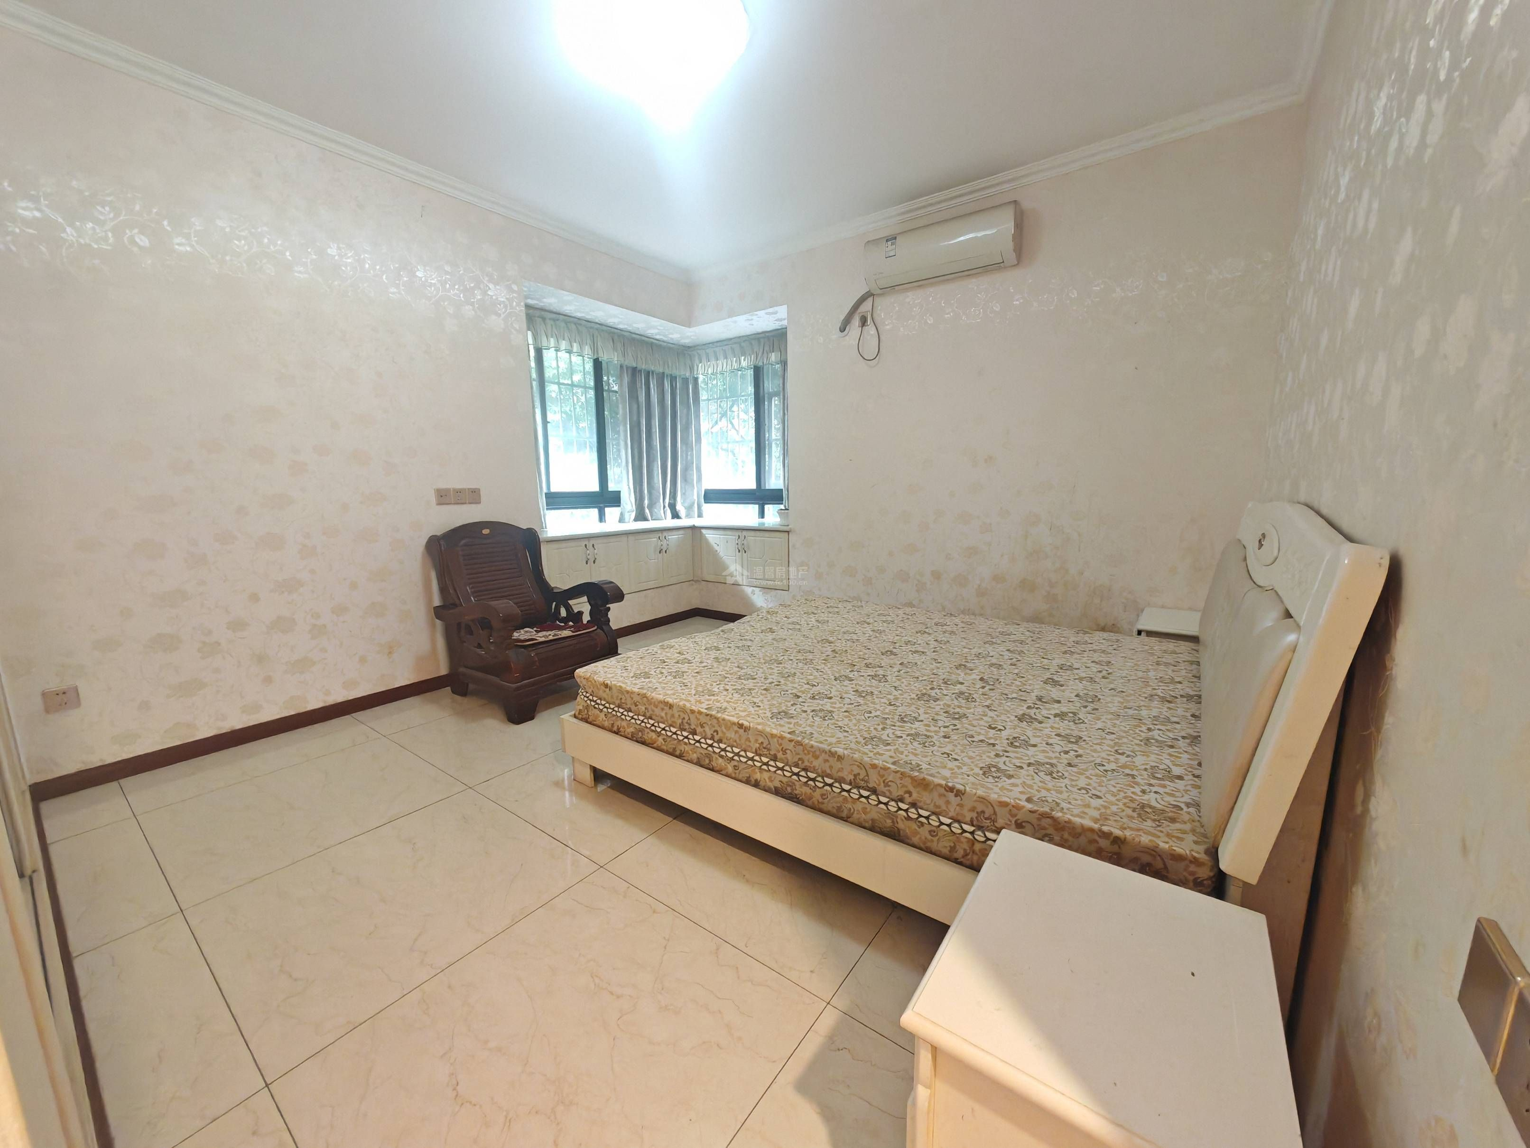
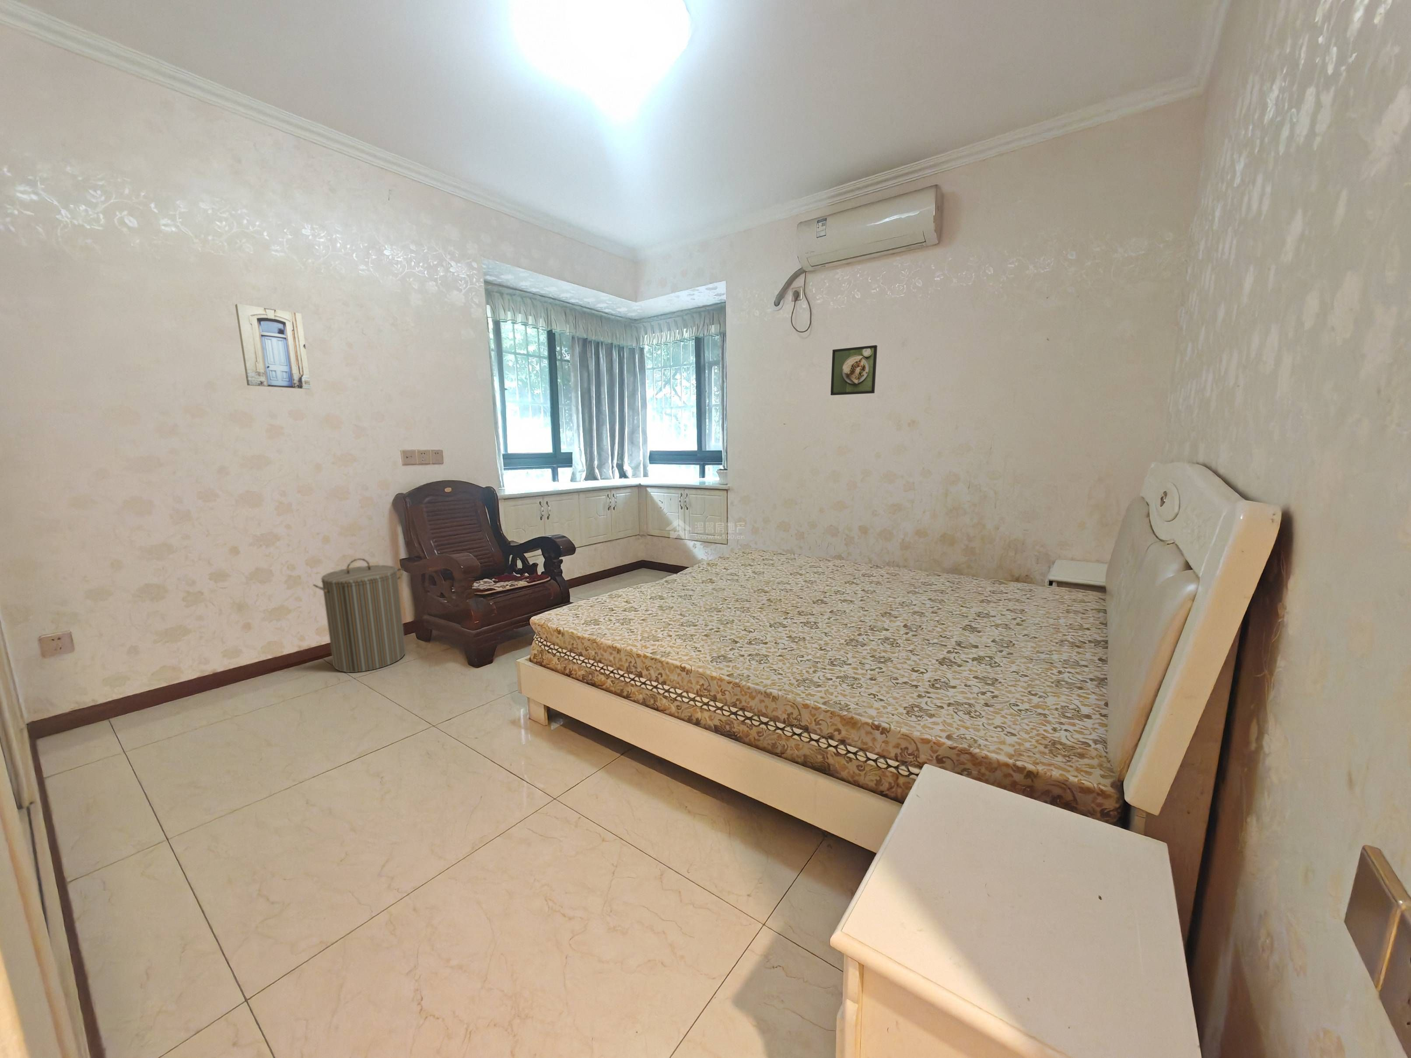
+ wall art (275, 349)
+ laundry hamper (365, 609)
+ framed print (853, 371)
